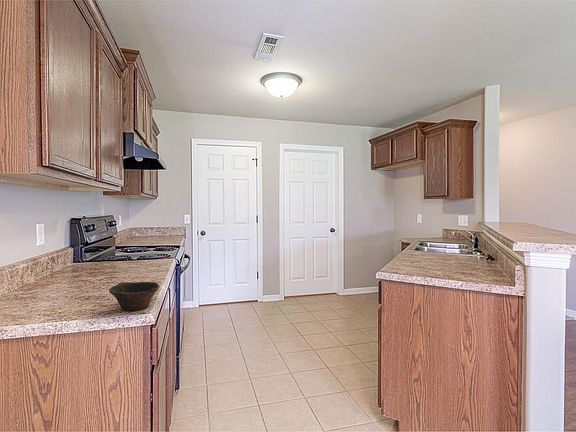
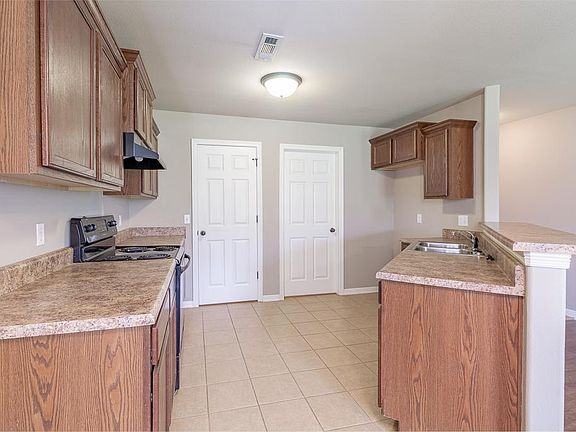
- bowl (135, 296)
